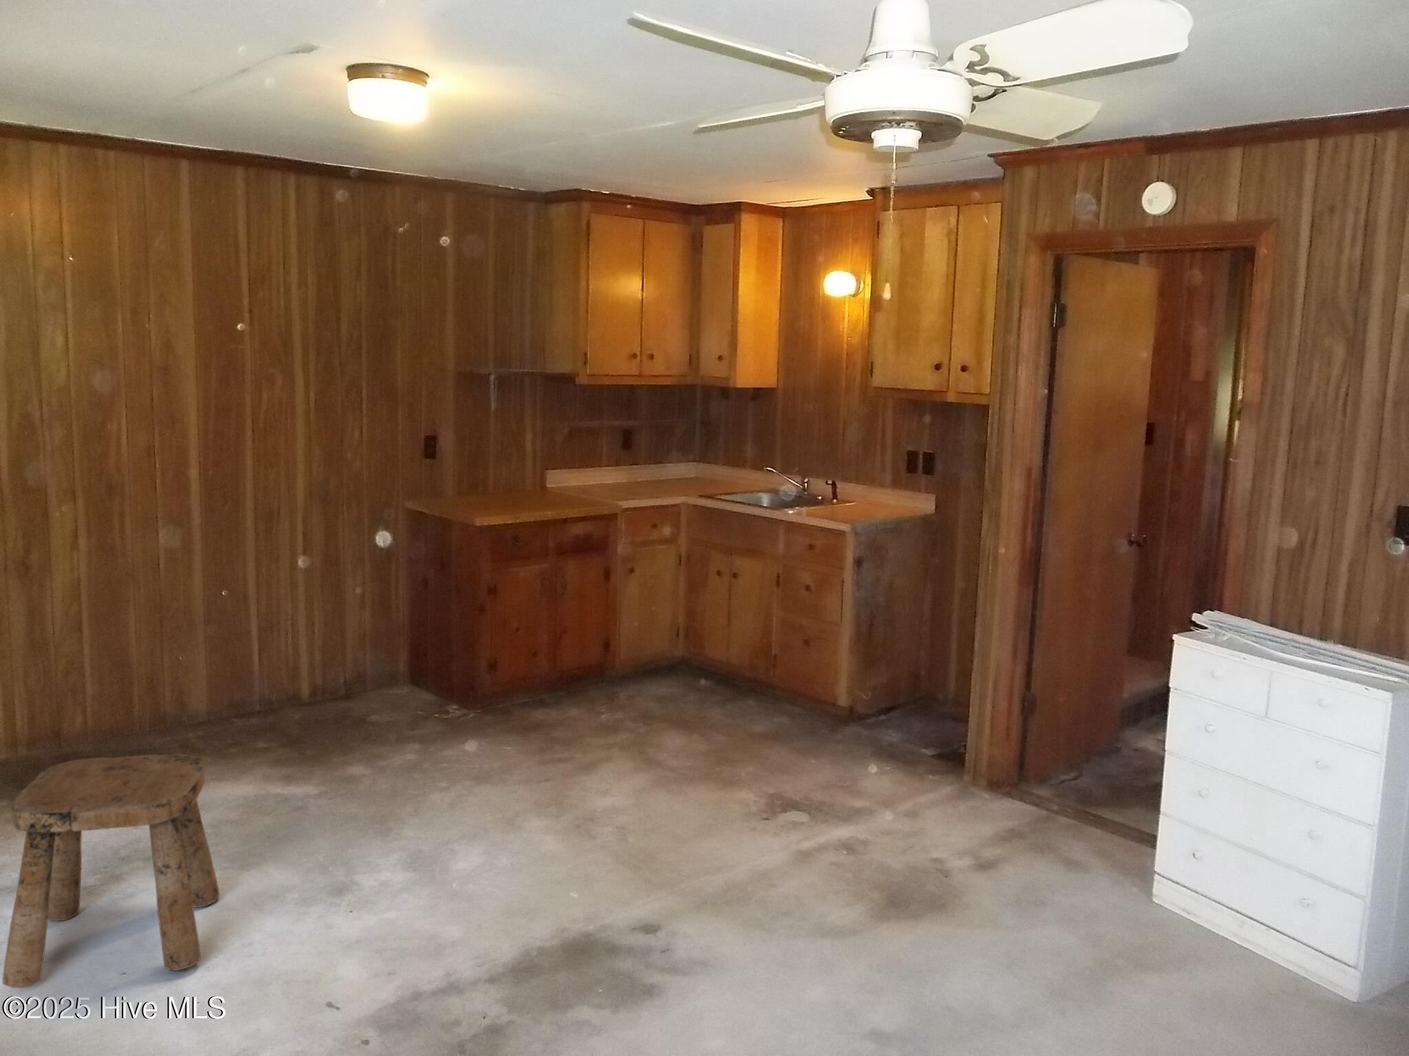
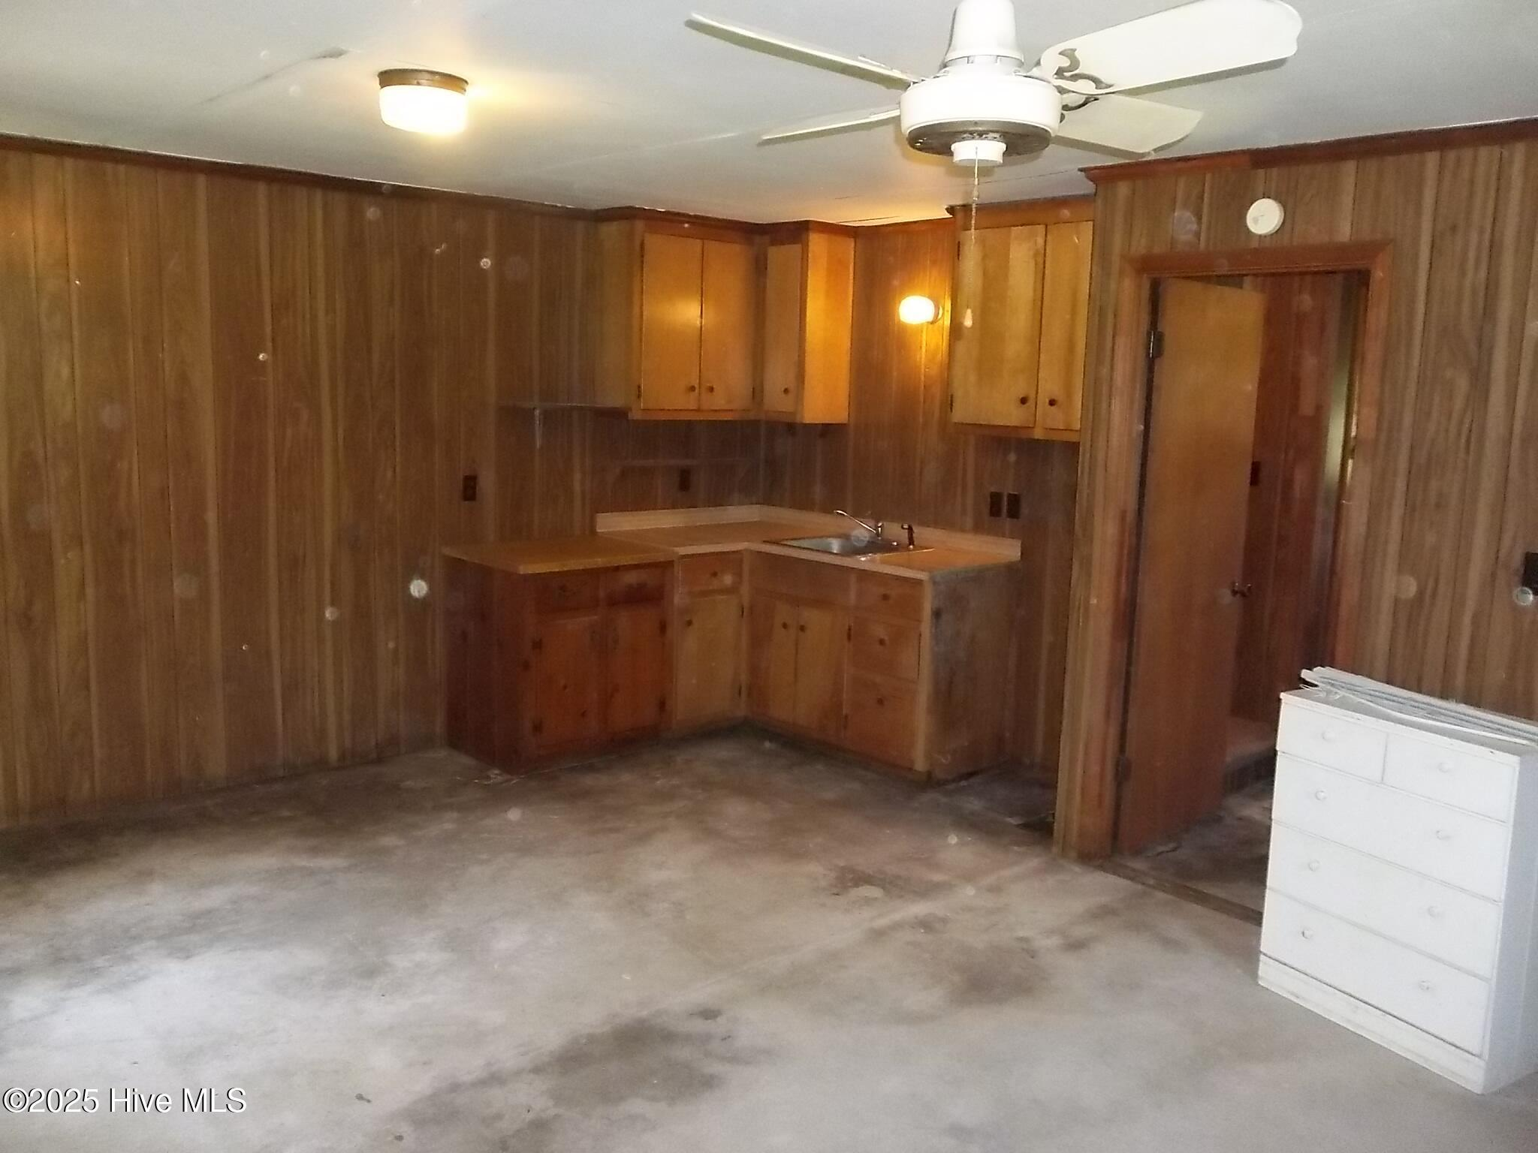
- stool (115, 827)
